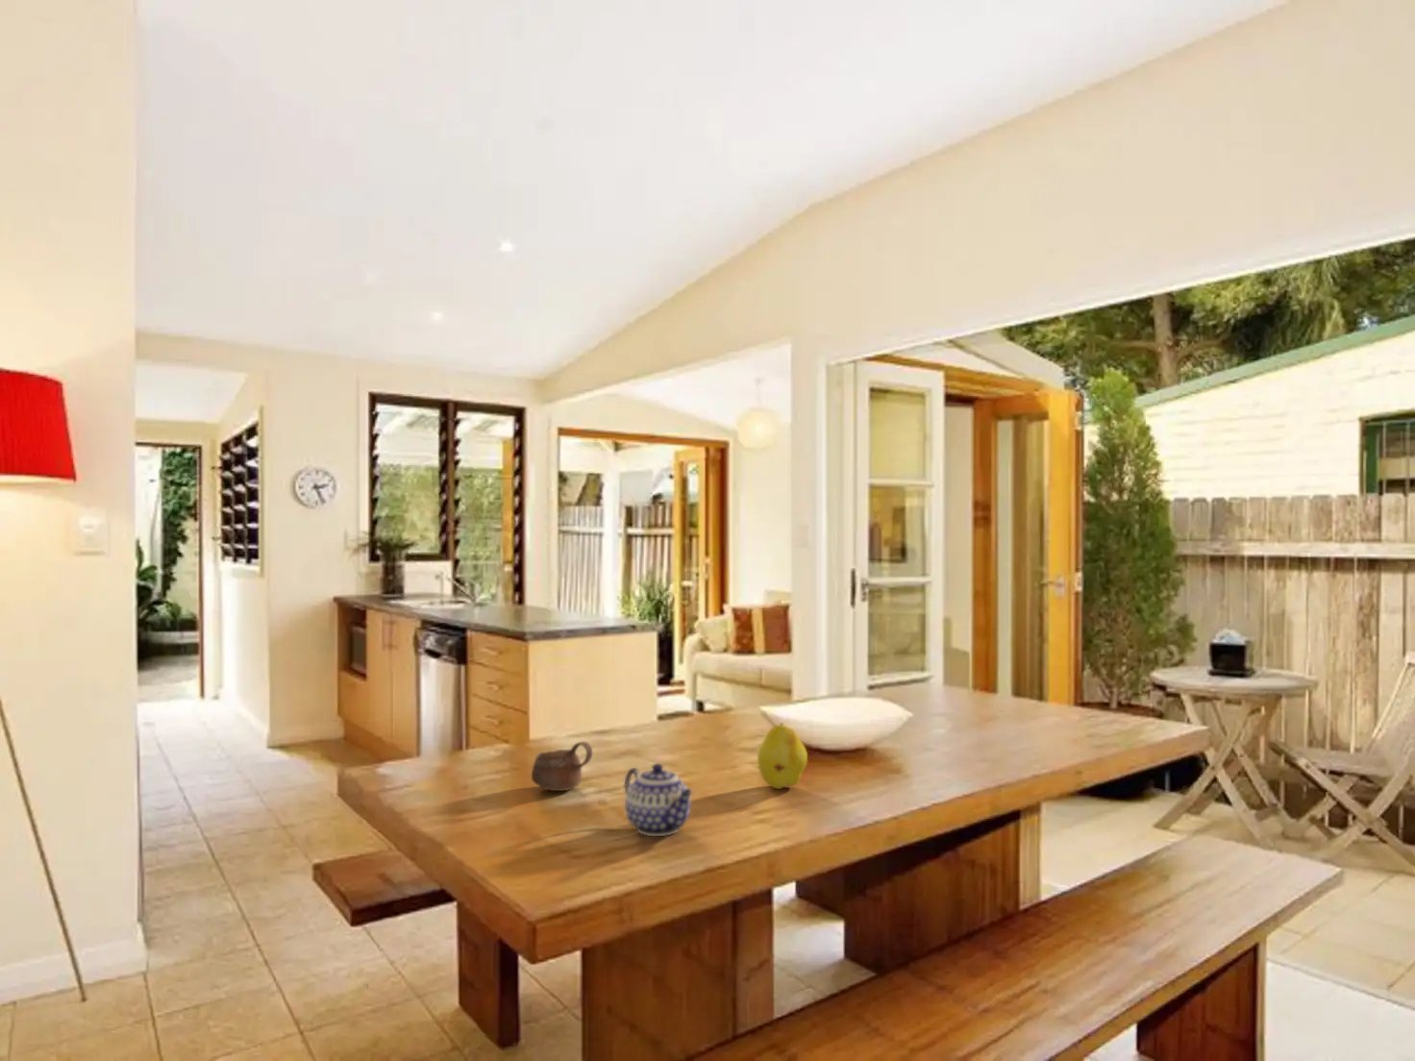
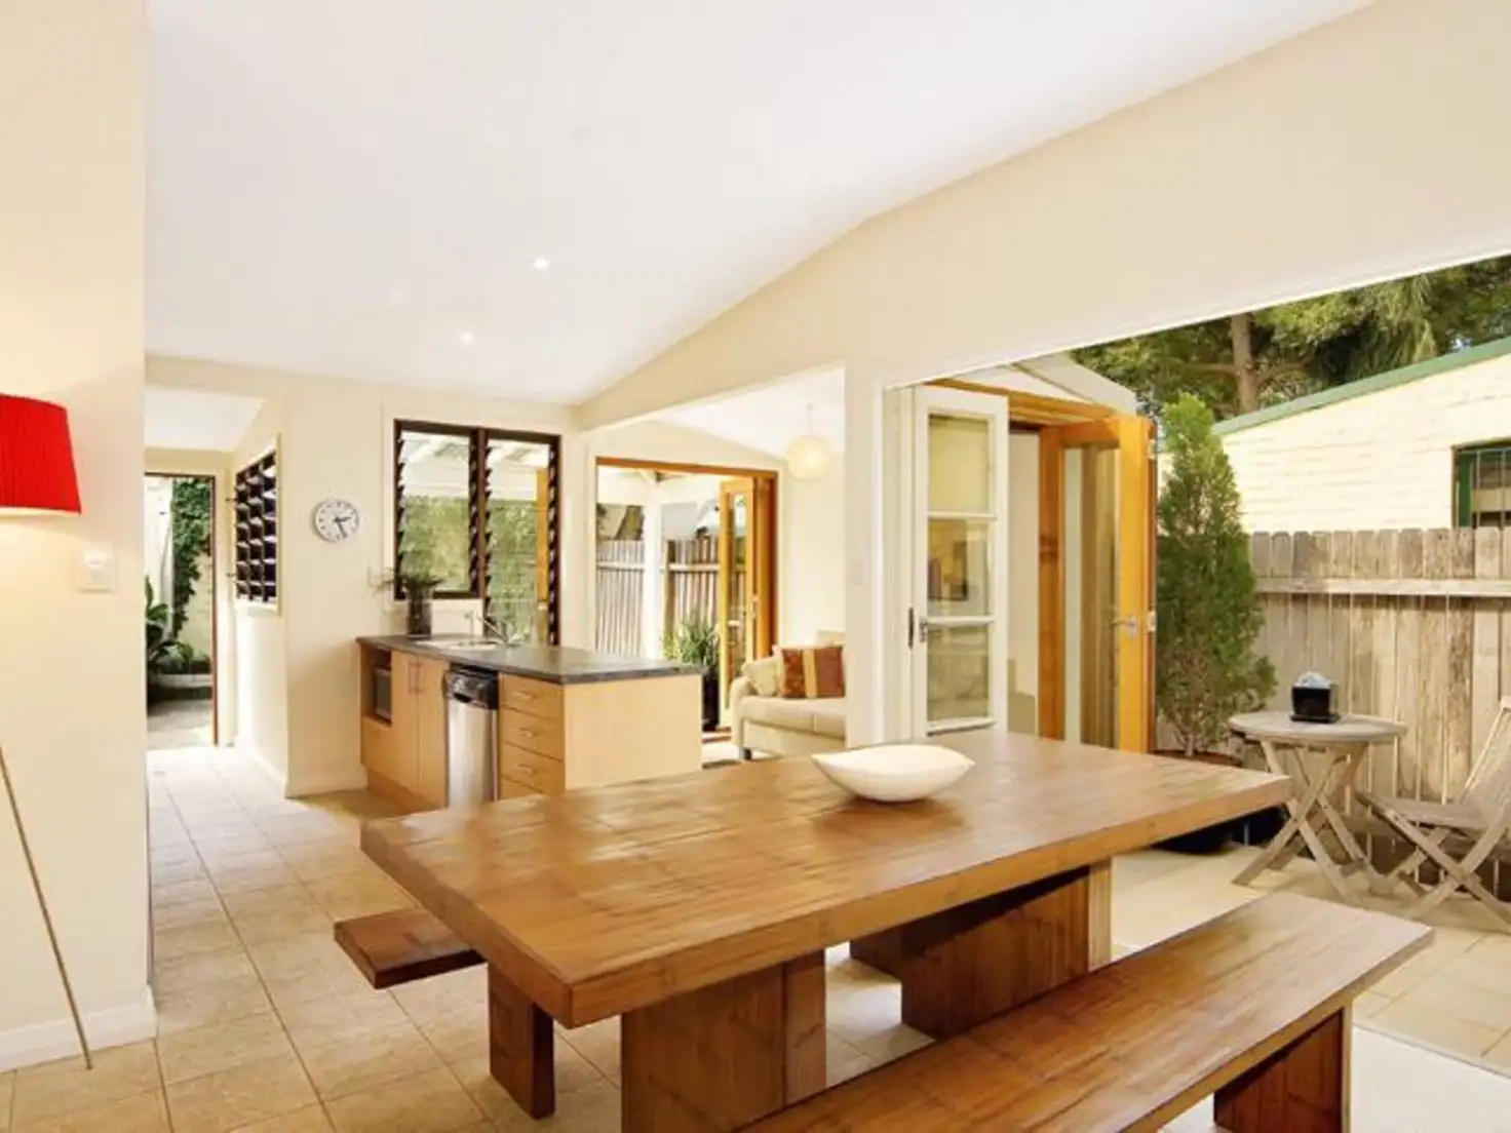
- cup (559, 765)
- teapot (657, 797)
- fruit (781, 756)
